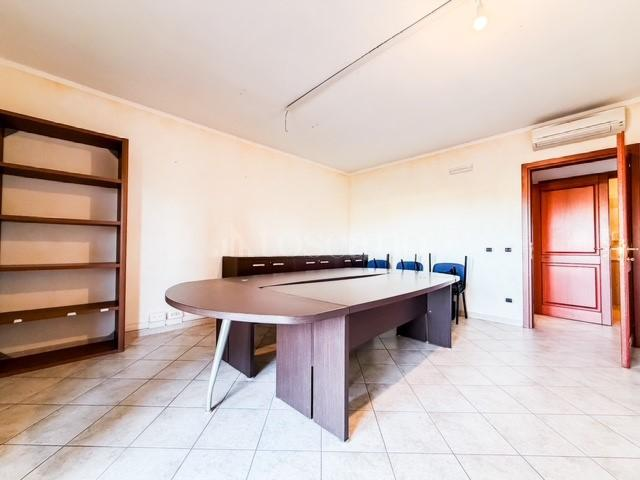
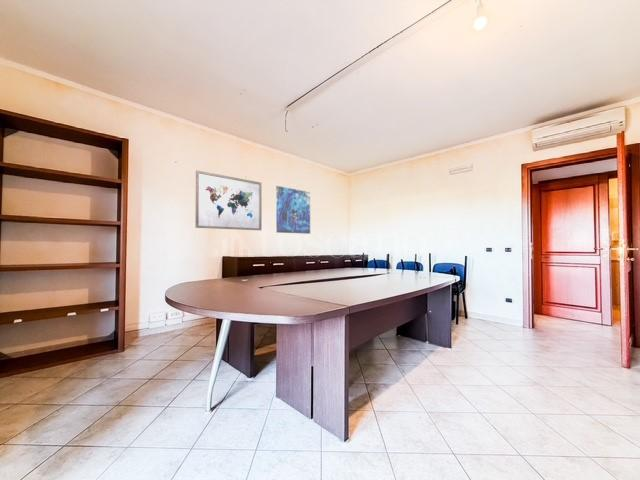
+ wall art (231, 203)
+ map (294, 211)
